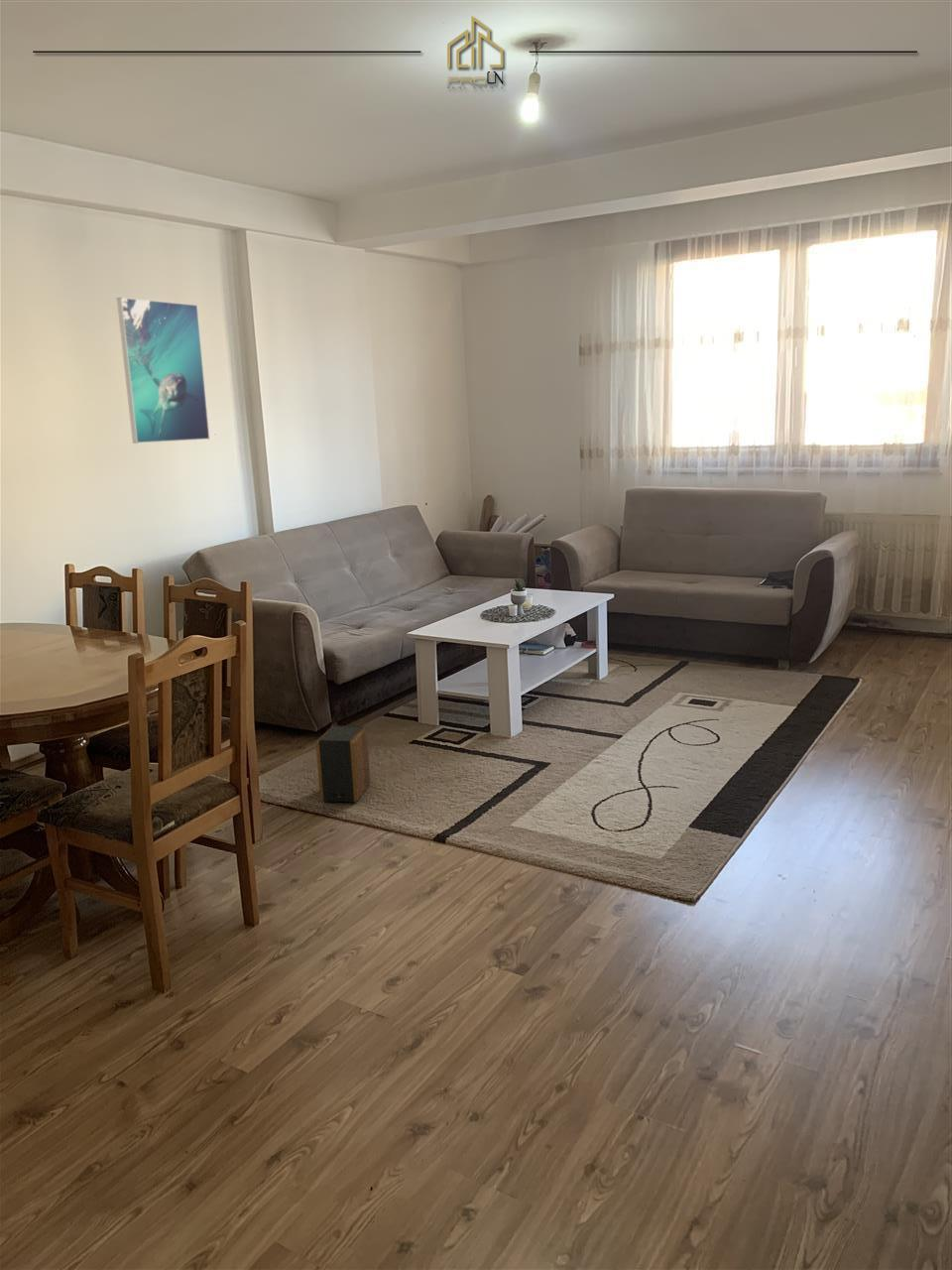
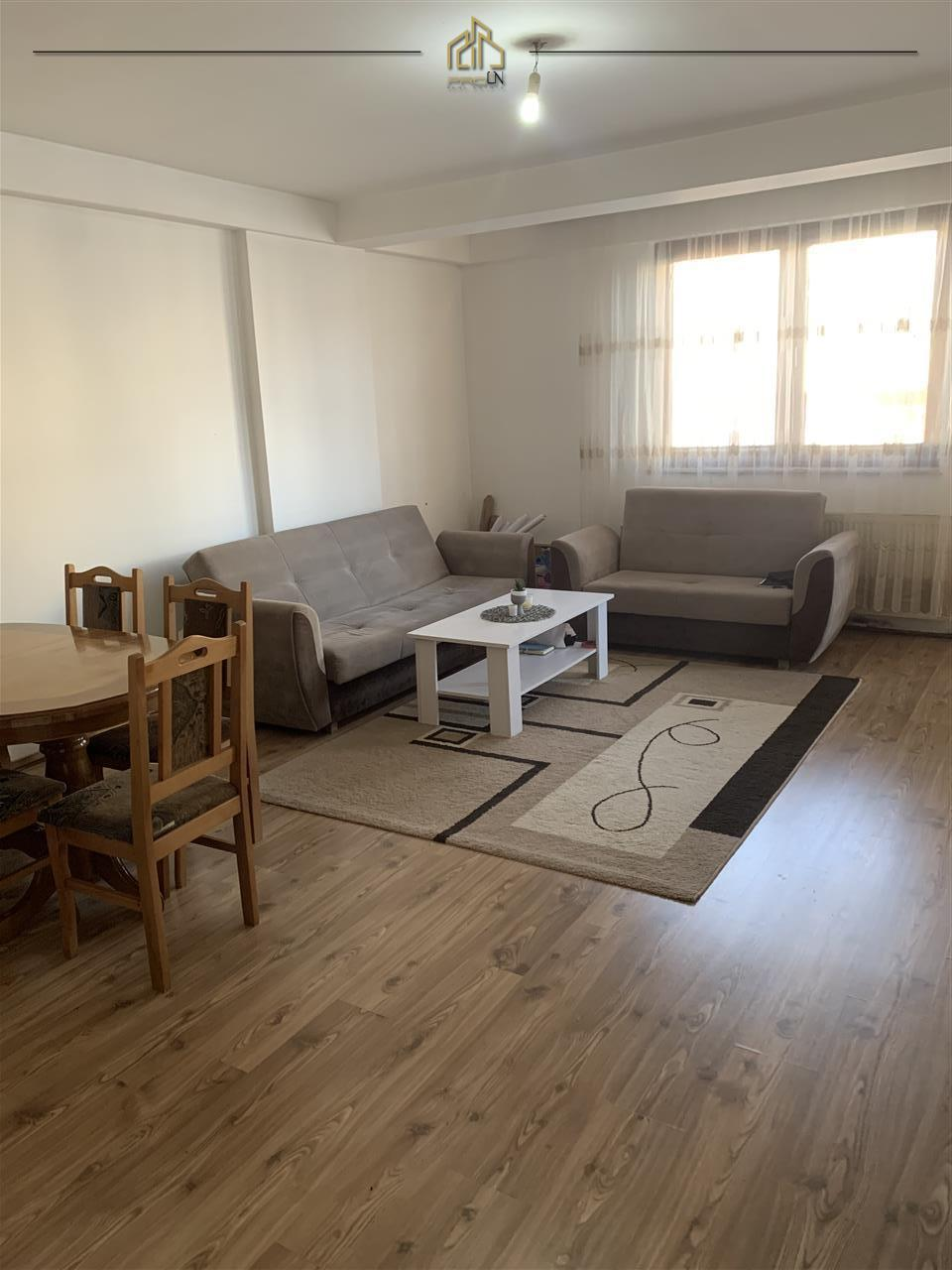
- speaker (343, 763)
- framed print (166, 372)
